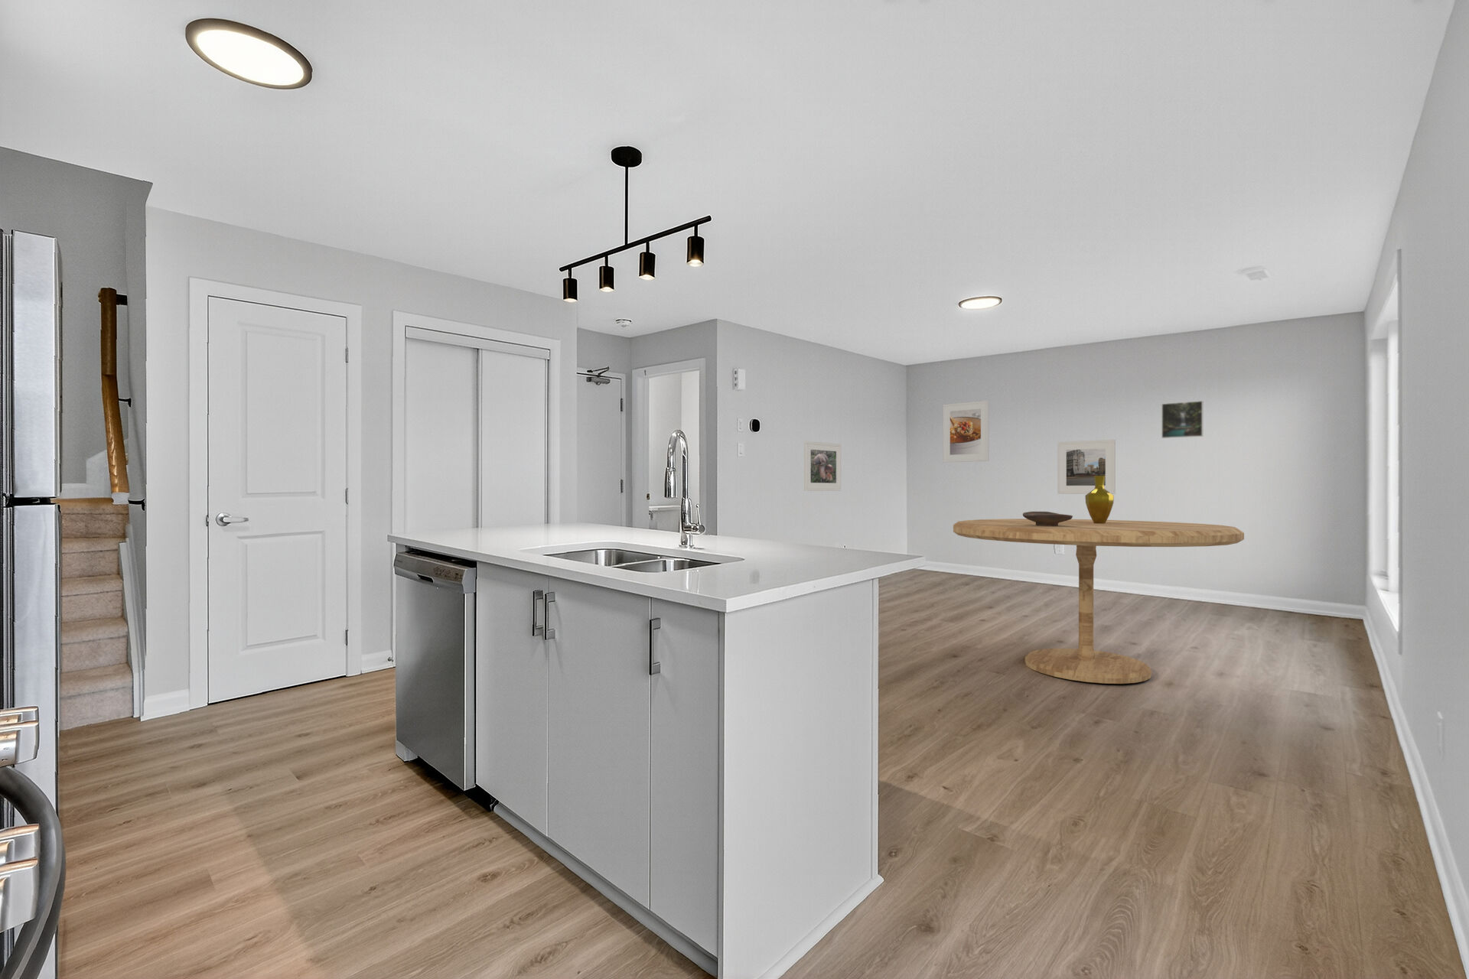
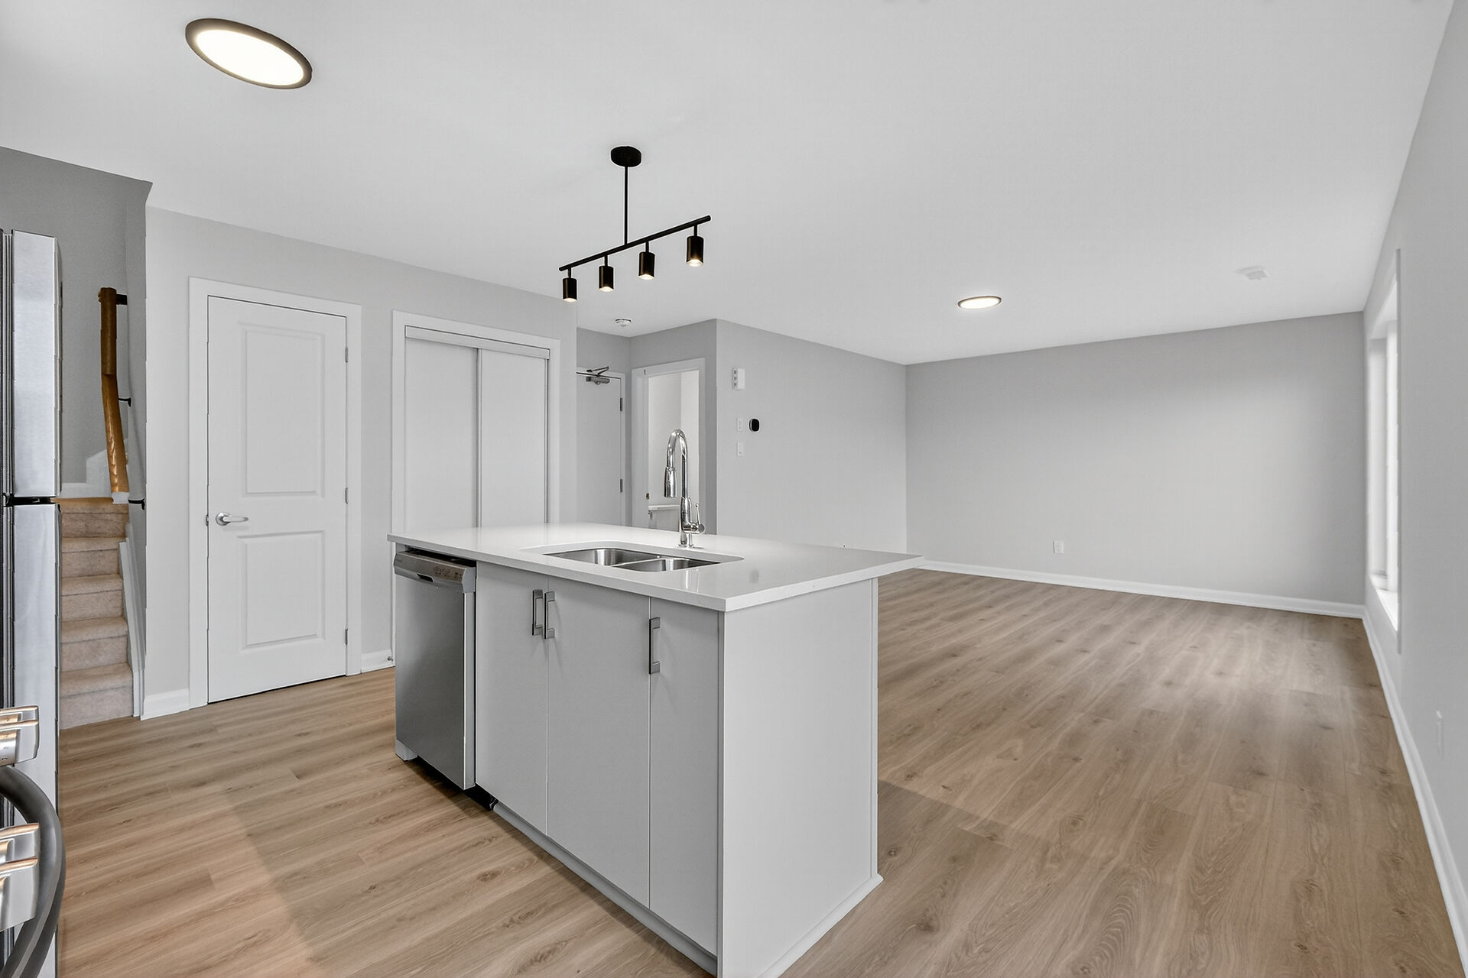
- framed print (1183, 420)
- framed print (822, 467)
- decorative bowl (1047, 519)
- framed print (1085, 468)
- vase (1100, 498)
- dining table (1085, 595)
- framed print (965, 433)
